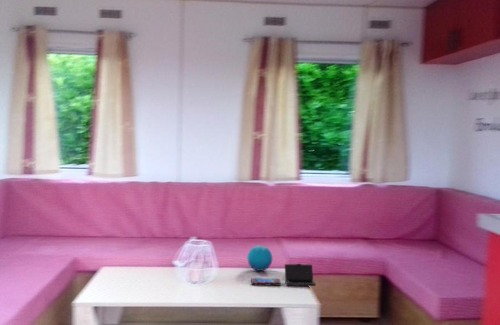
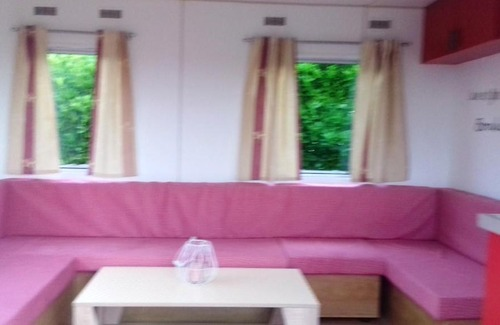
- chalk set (285, 274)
- decorative orb (259, 258)
